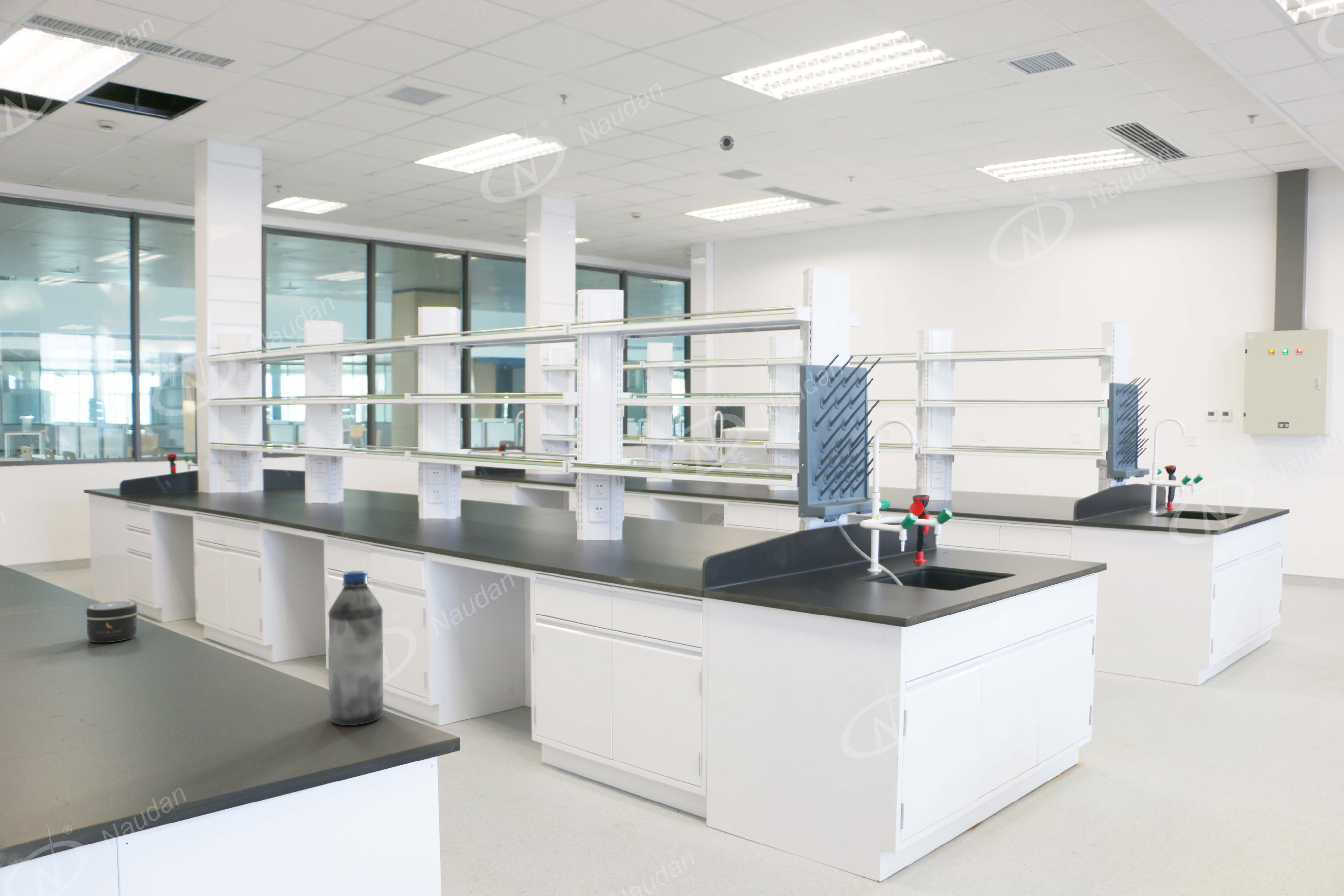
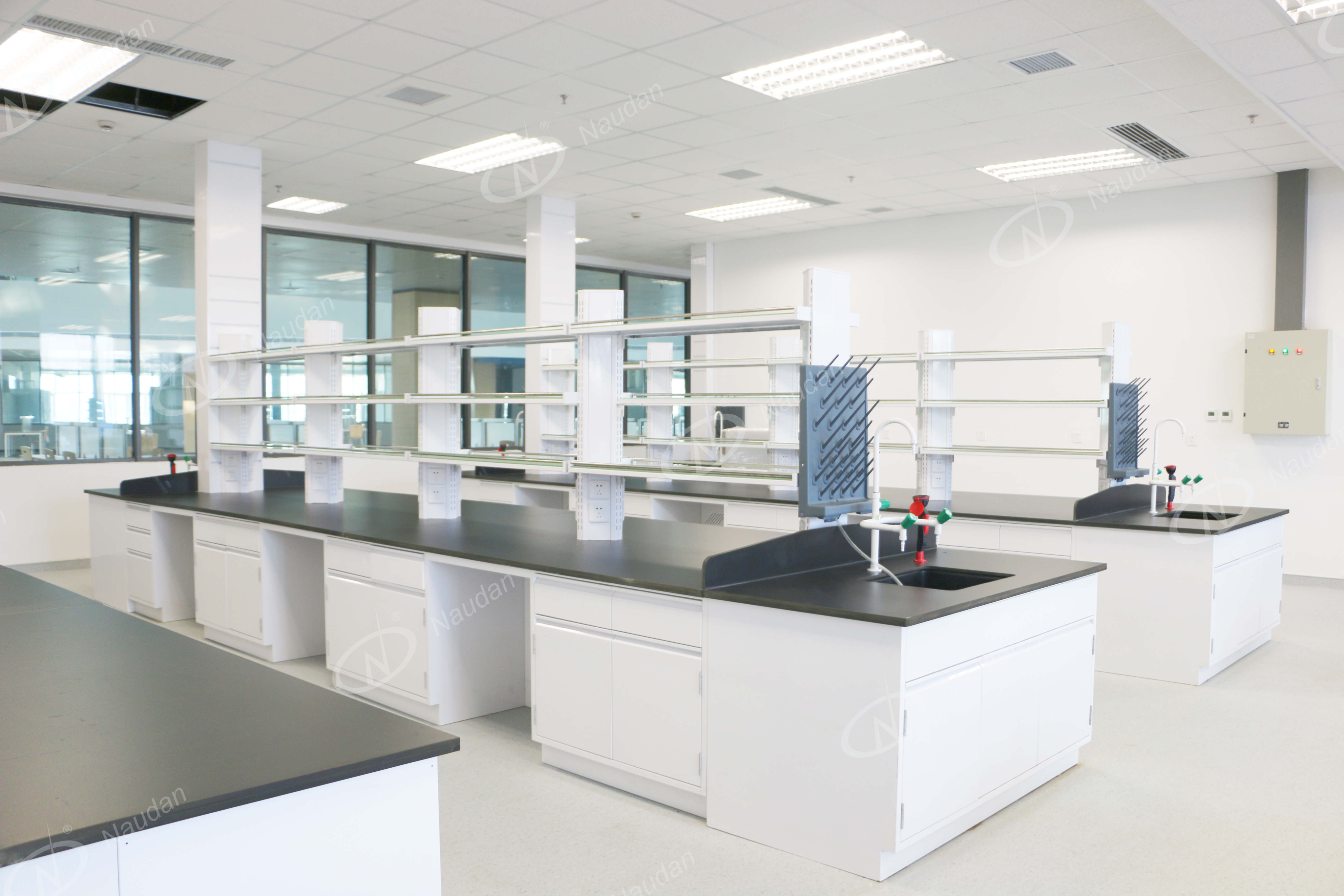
- jar (112, 621)
- smoke detector (727, 143)
- water bottle (355, 645)
